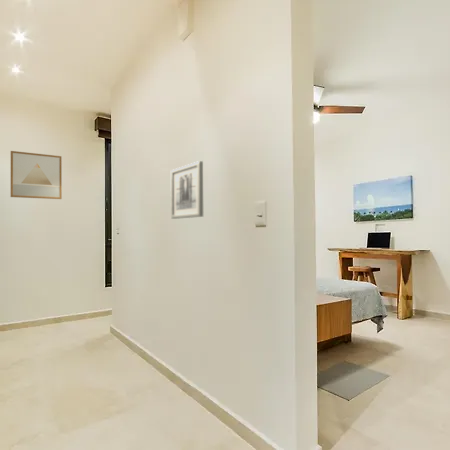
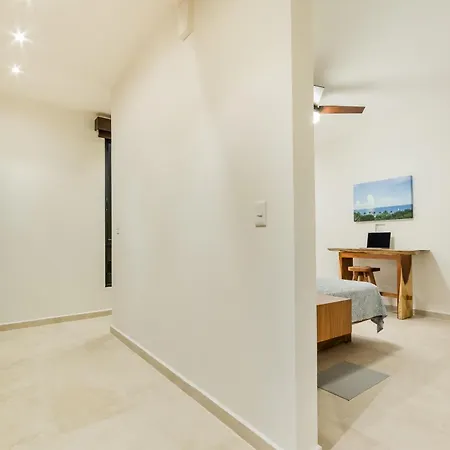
- wall art (185, 192)
- wall art (36, 175)
